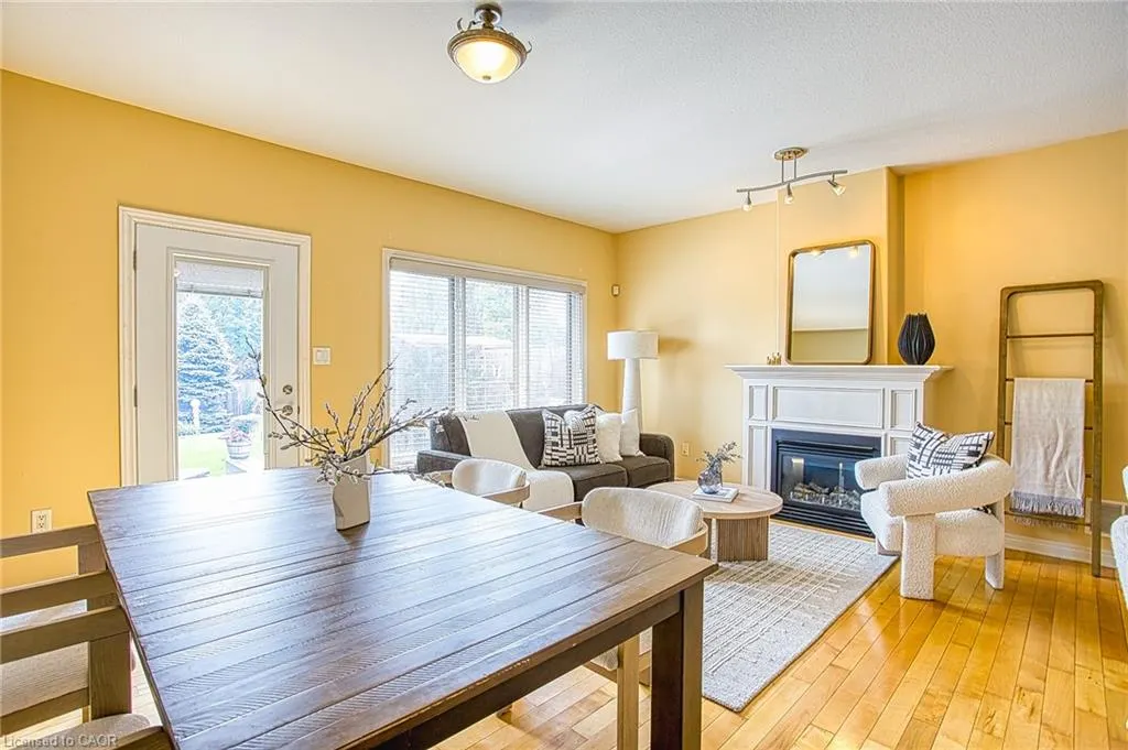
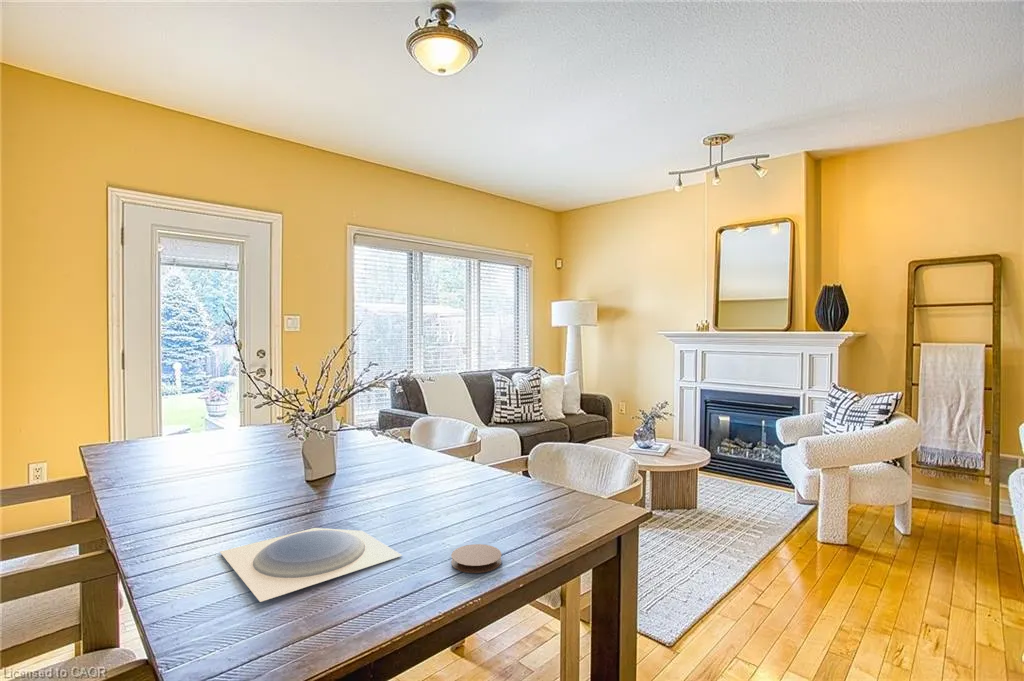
+ coaster (476, 557)
+ plate (310, 547)
